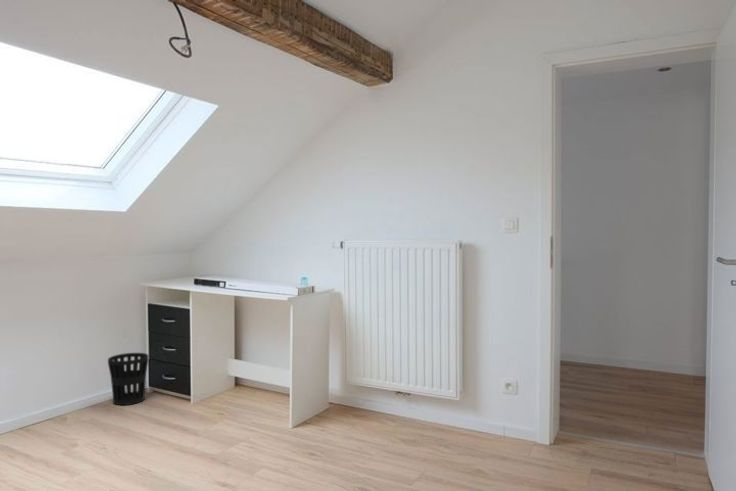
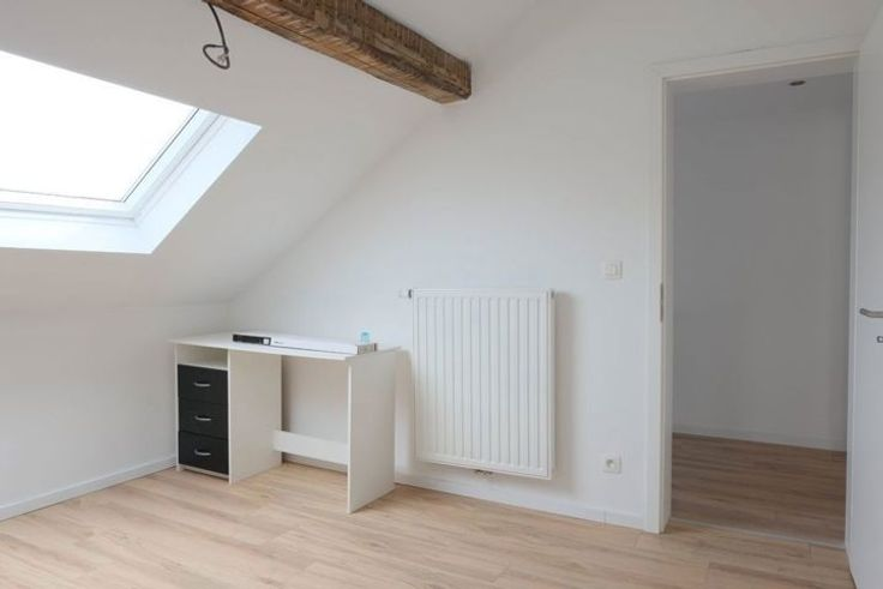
- wastebasket (128, 378)
